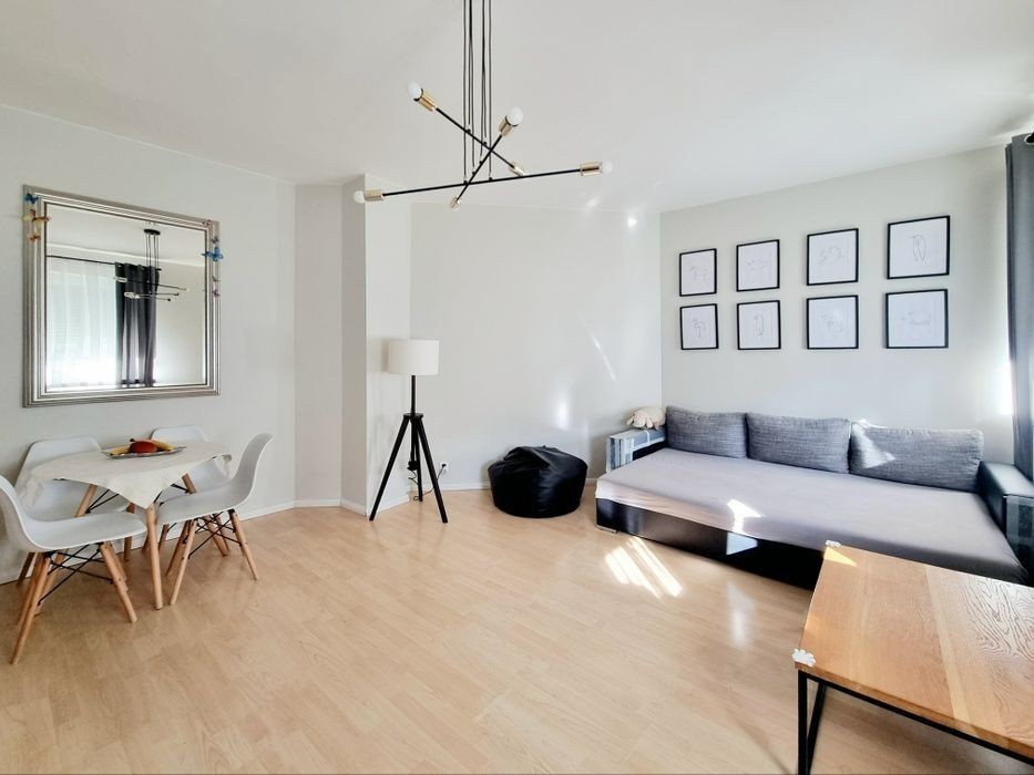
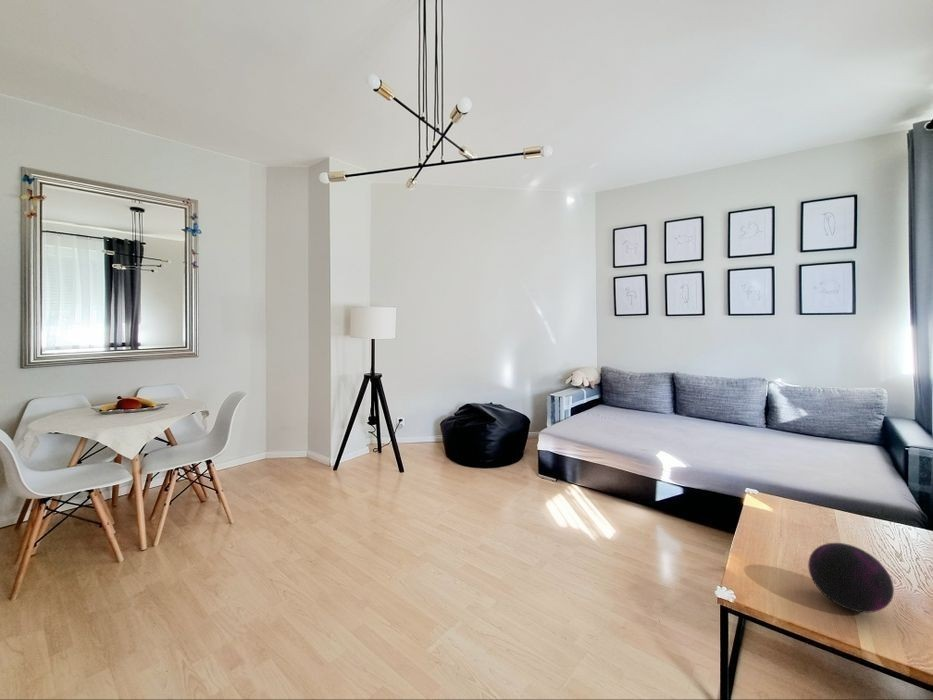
+ decorative orb (848, 576)
